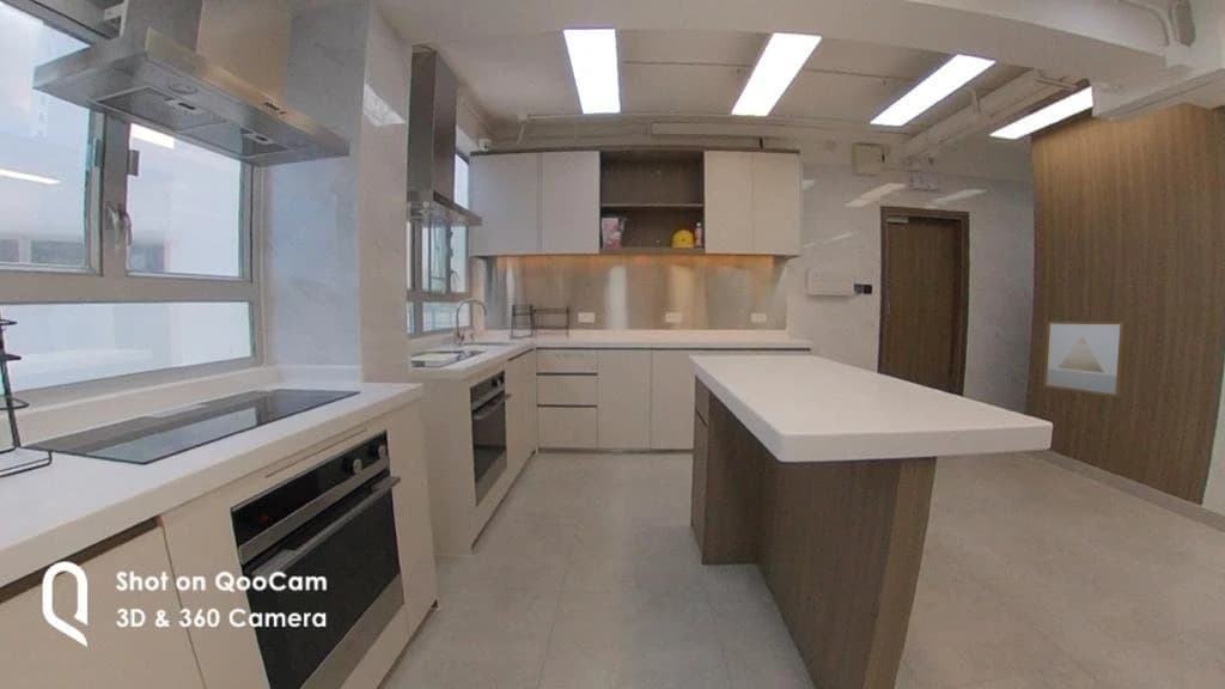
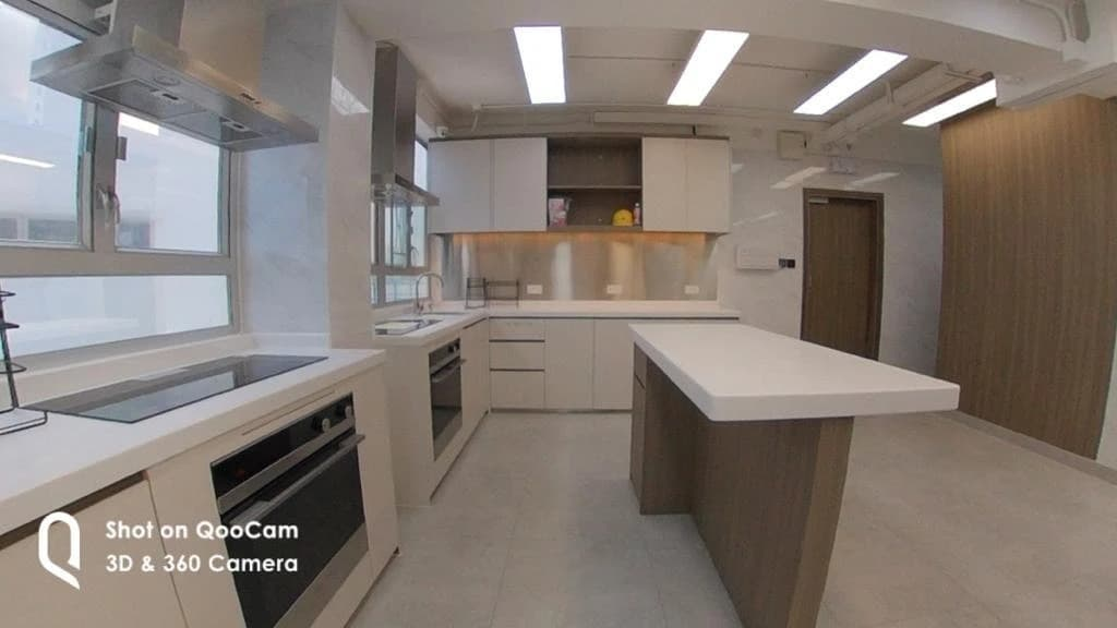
- wall art (1083, 356)
